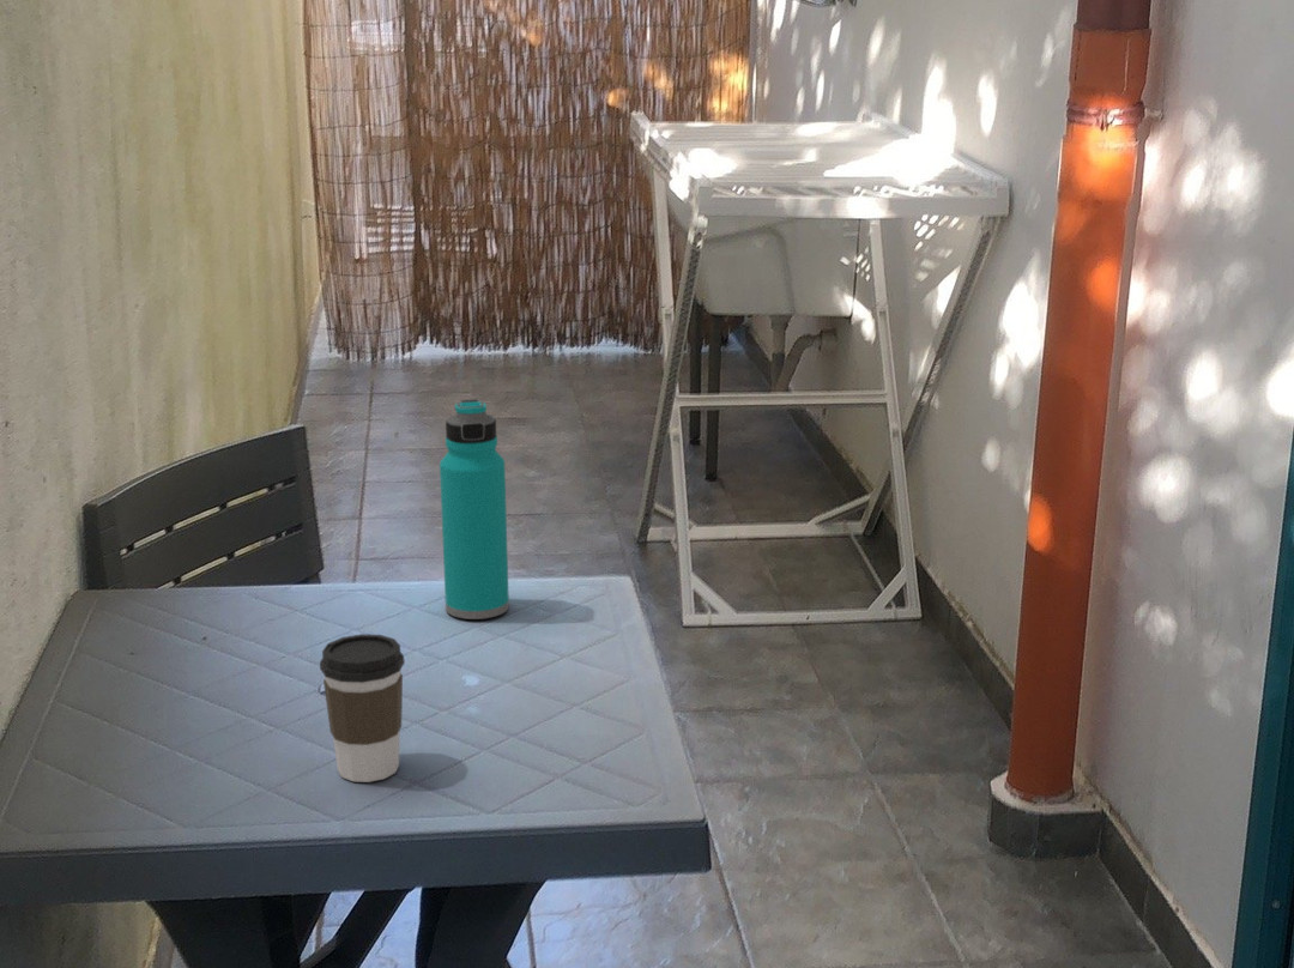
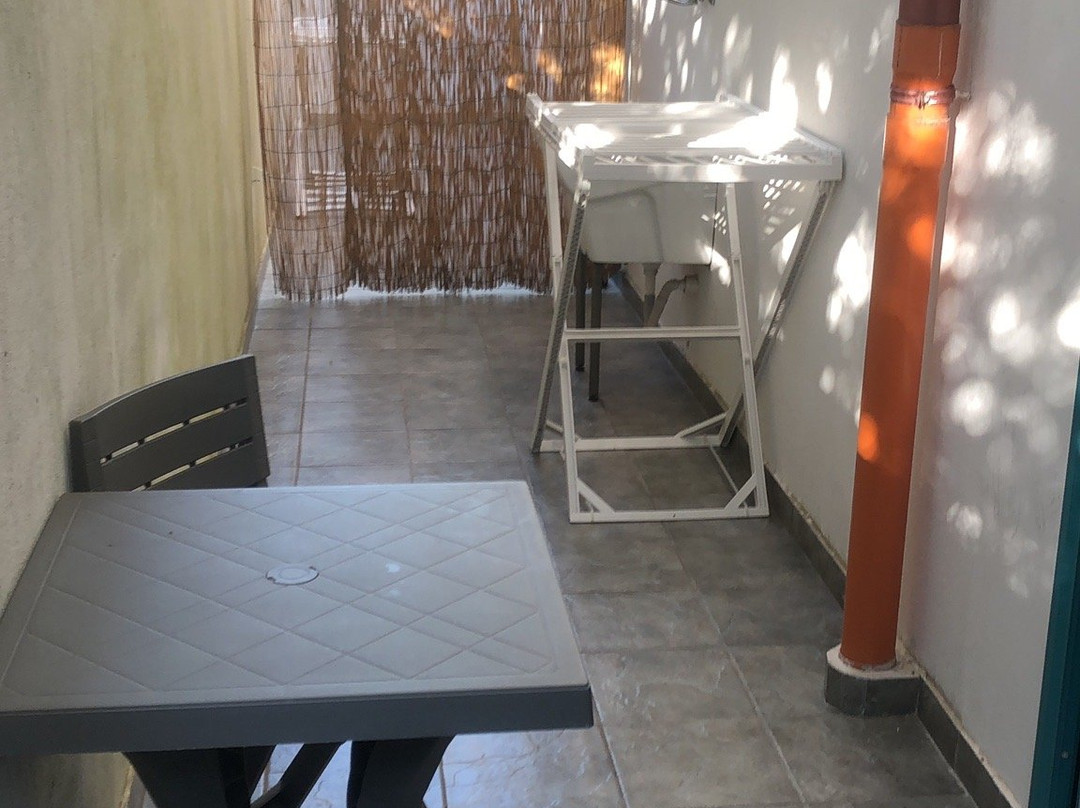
- coffee cup (364, 708)
- water bottle (473, 507)
